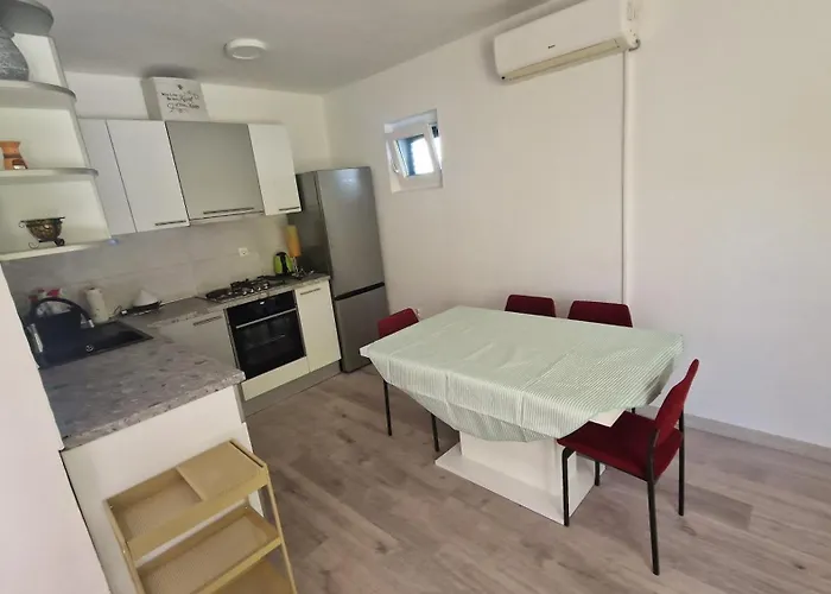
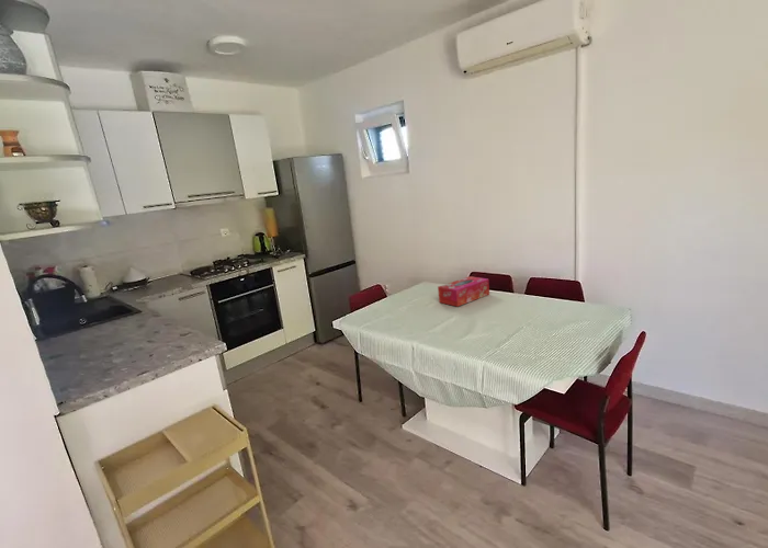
+ tissue box (463, 290)
